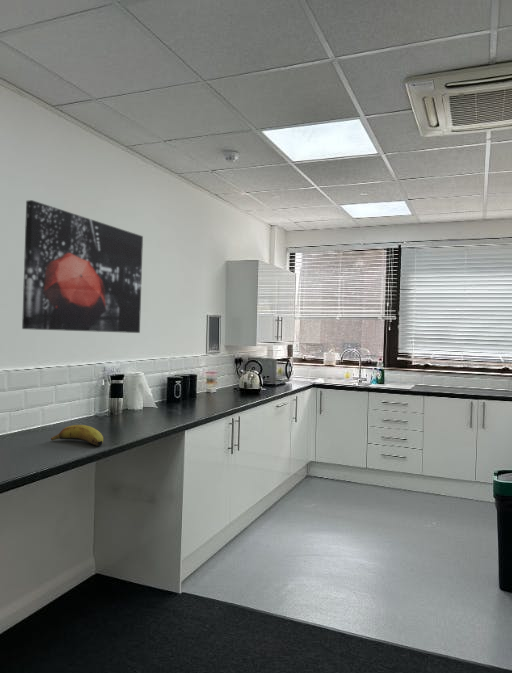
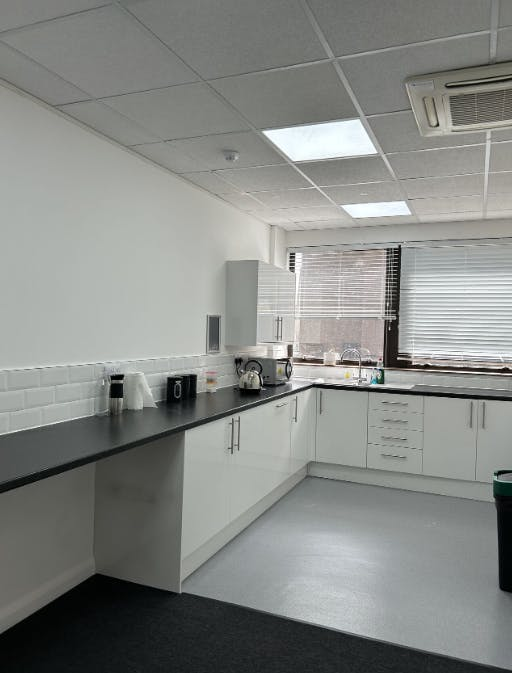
- fruit (76, 435)
- wall art (91, 276)
